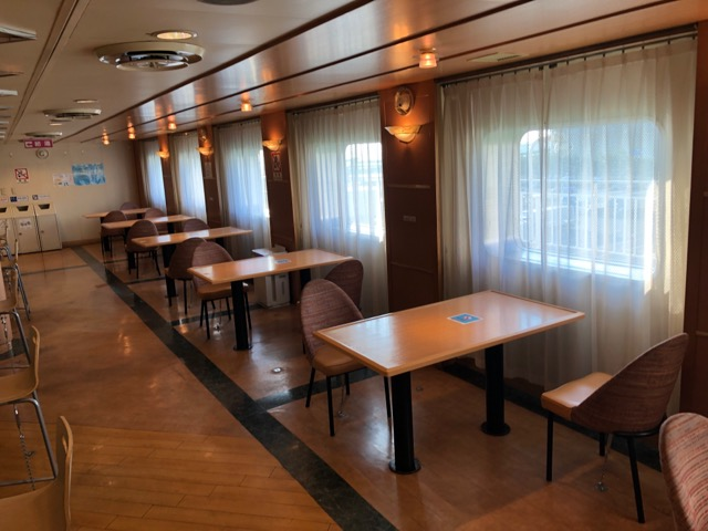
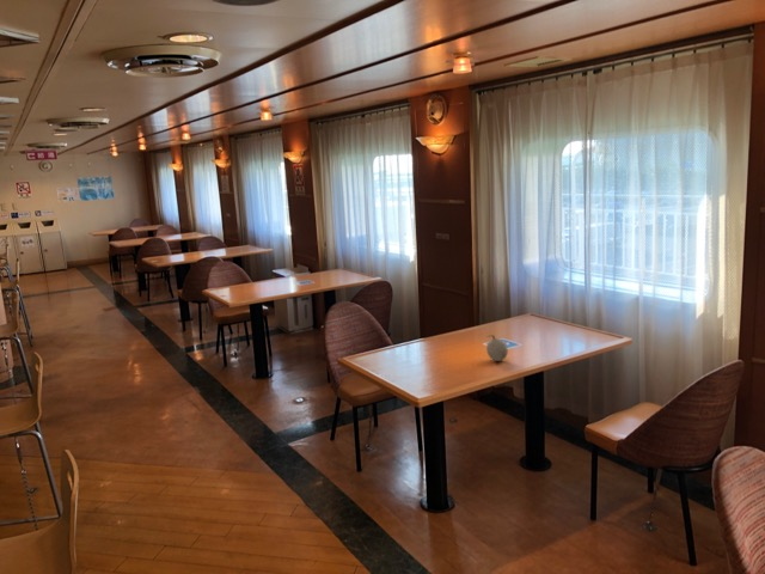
+ fruit (496, 347)
